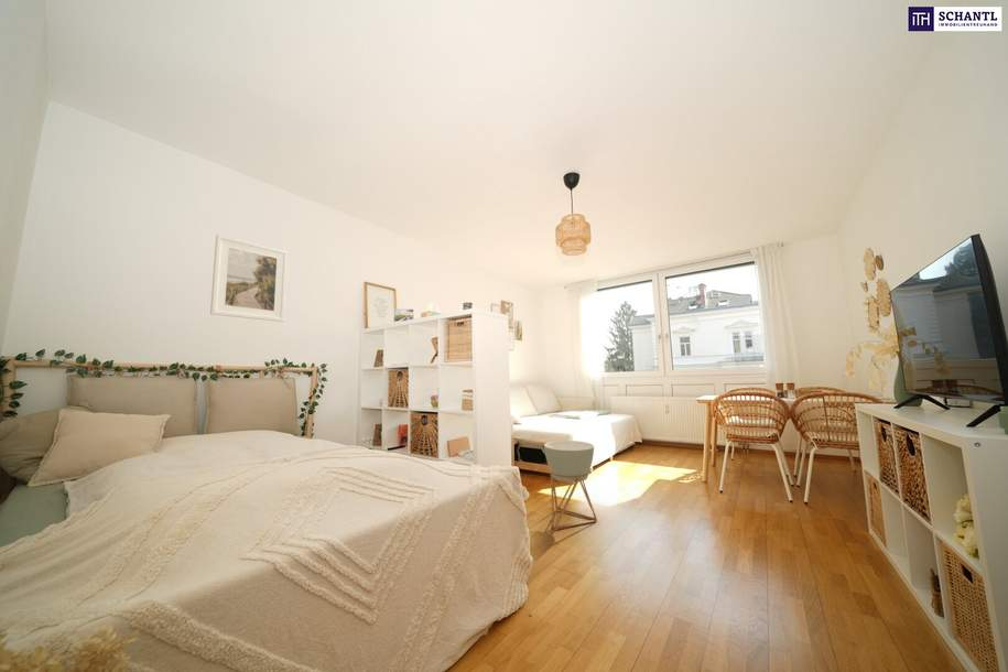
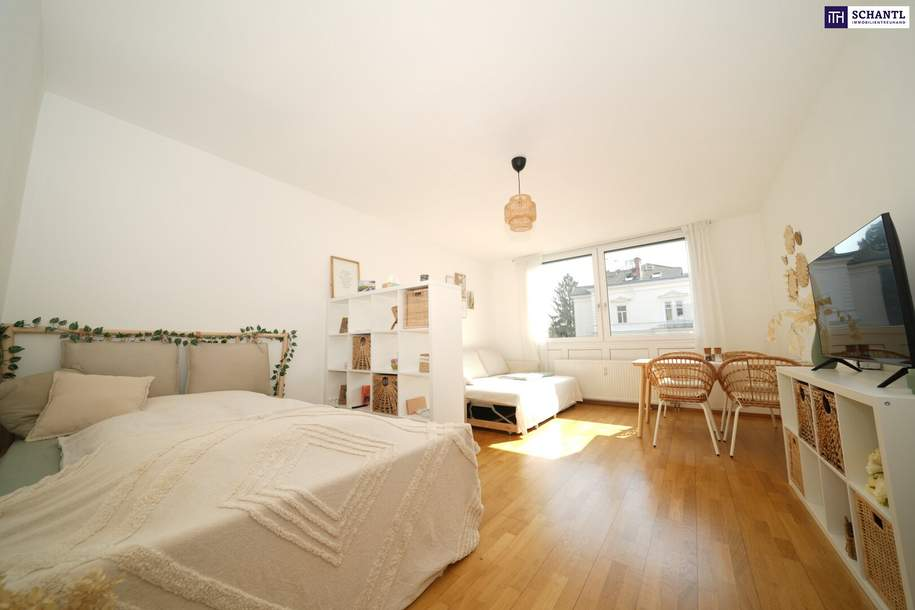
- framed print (251, 280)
- planter (570, 481)
